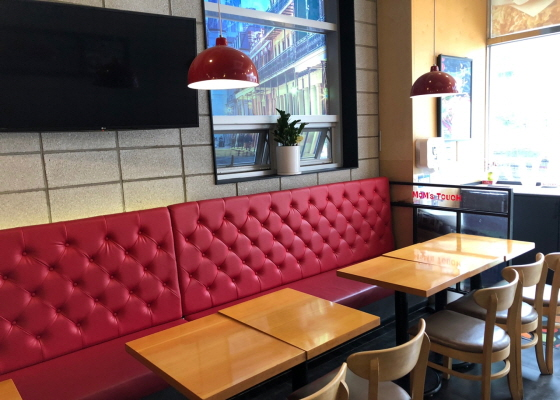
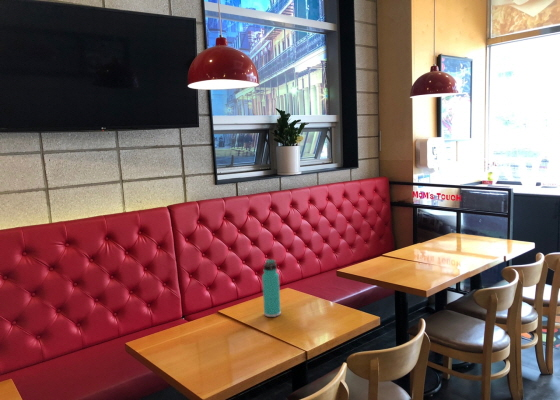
+ thermos bottle (271, 287)
